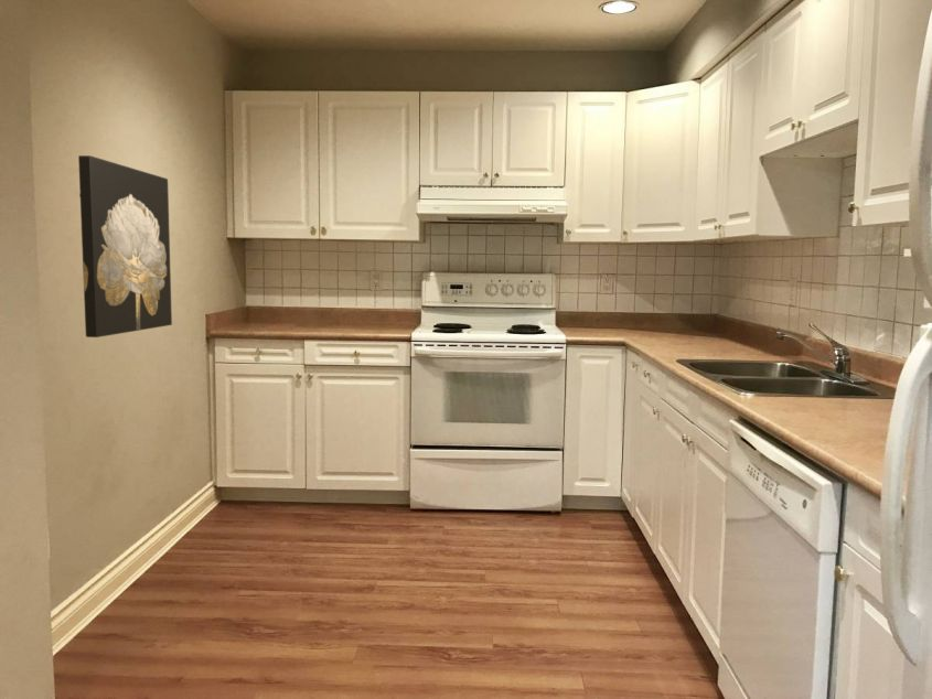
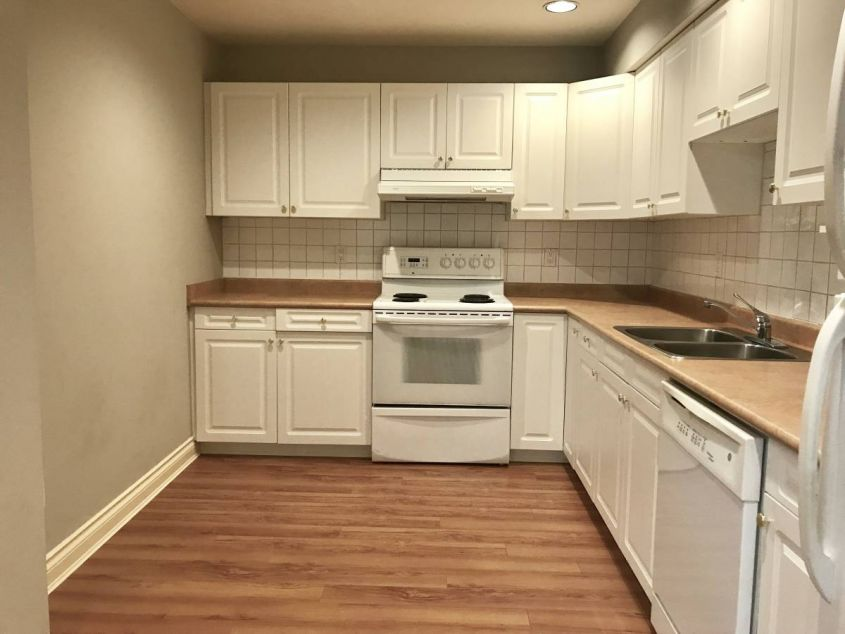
- wall art (130, 250)
